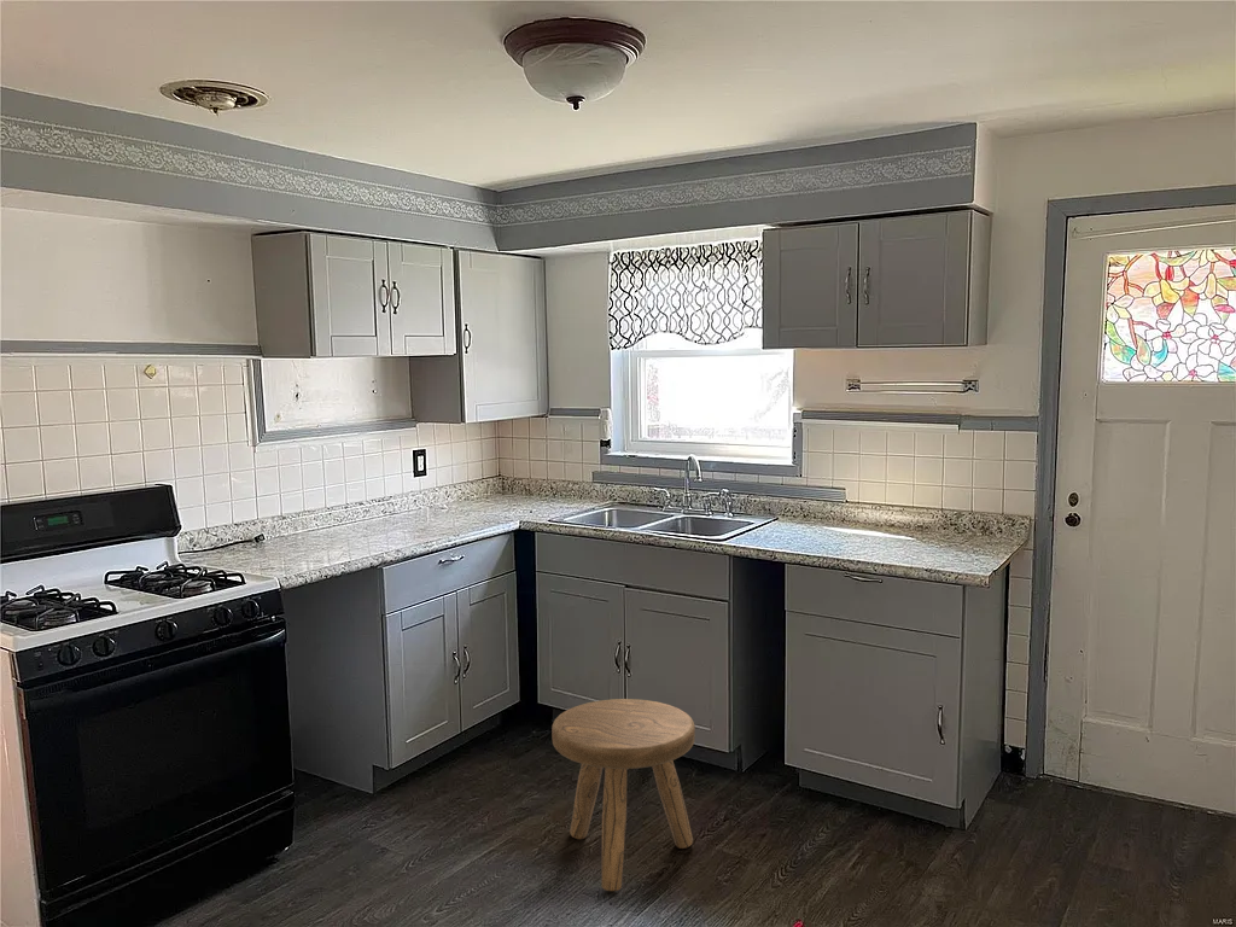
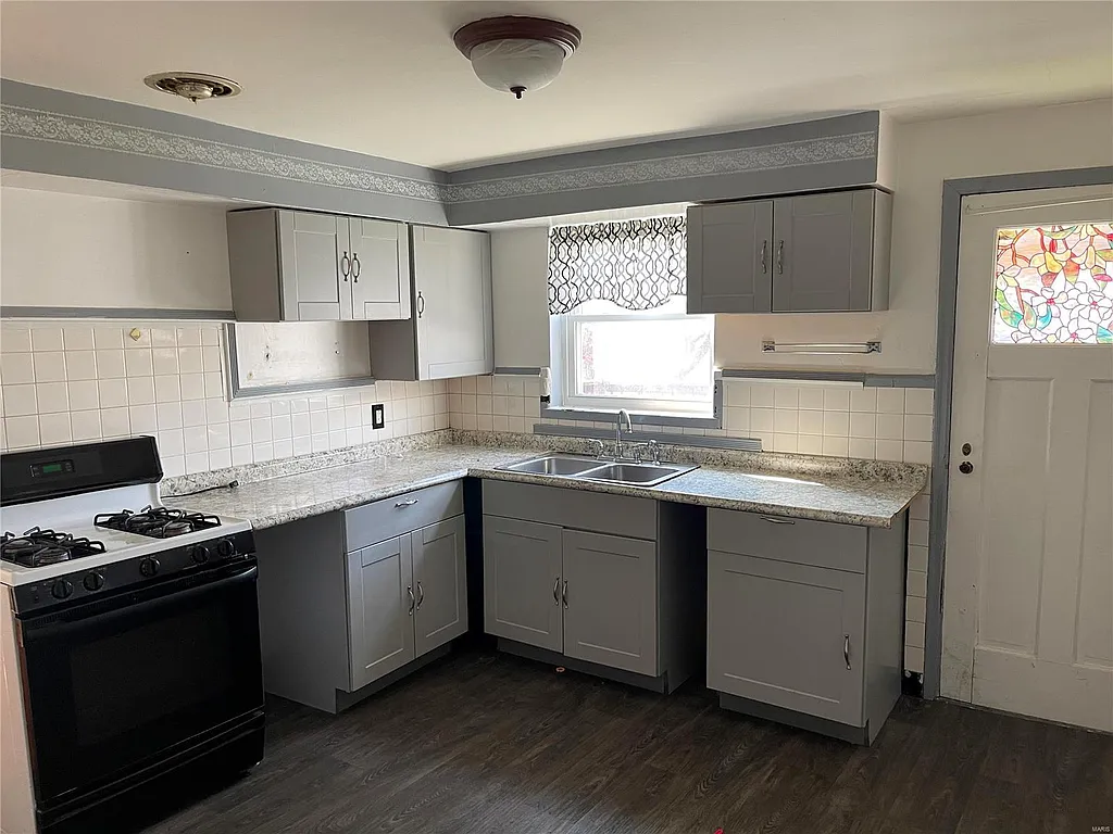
- stool (623, 789)
